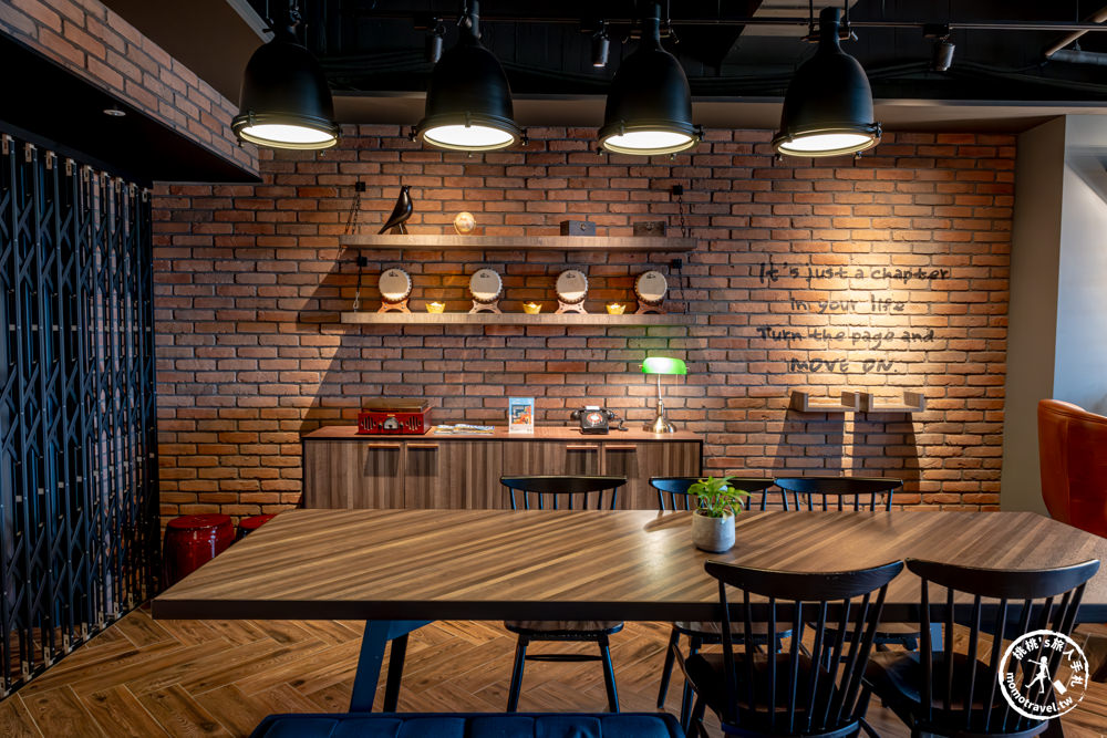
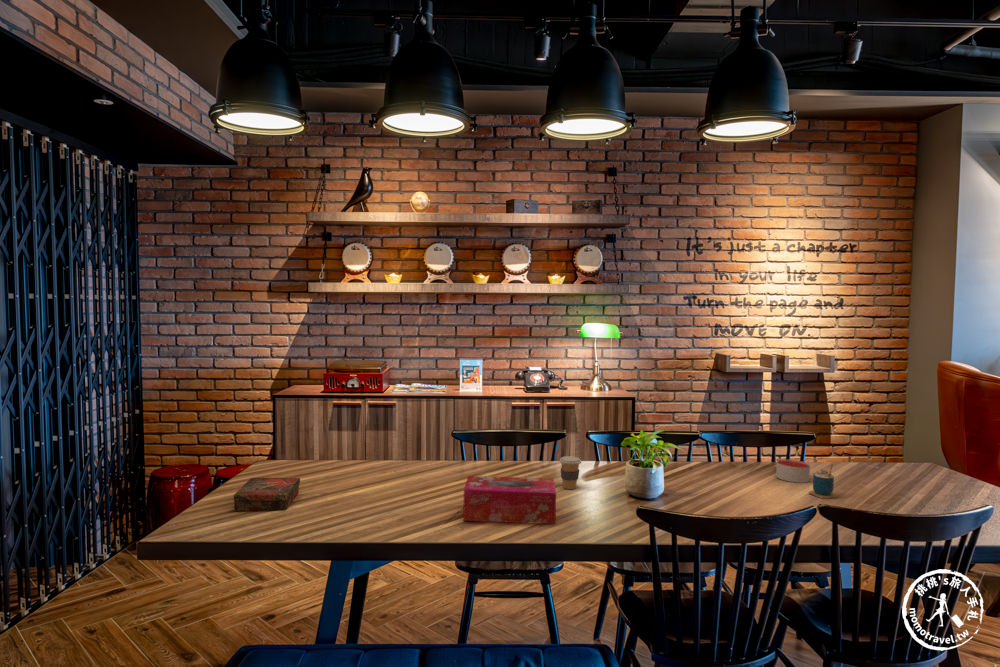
+ book (268, 493)
+ cup (823, 478)
+ tissue box (509, 498)
+ candle (792, 470)
+ coffee cup (569, 472)
